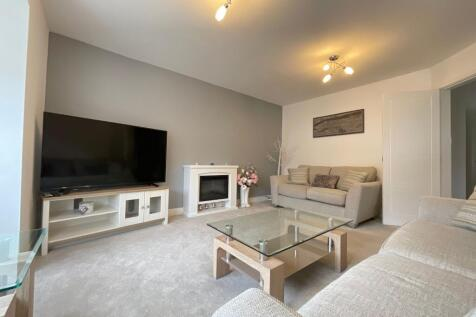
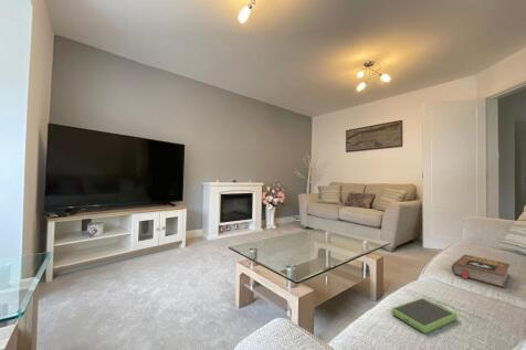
+ tablet (423, 314)
+ book (480, 268)
